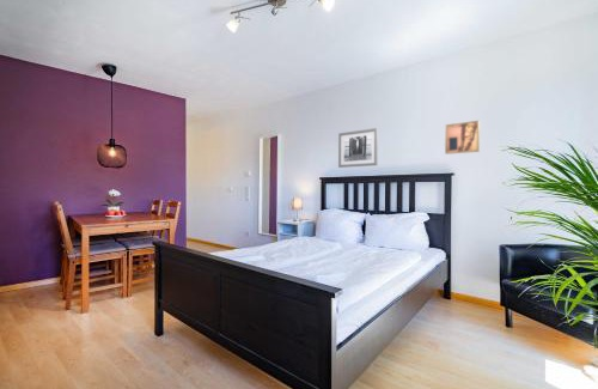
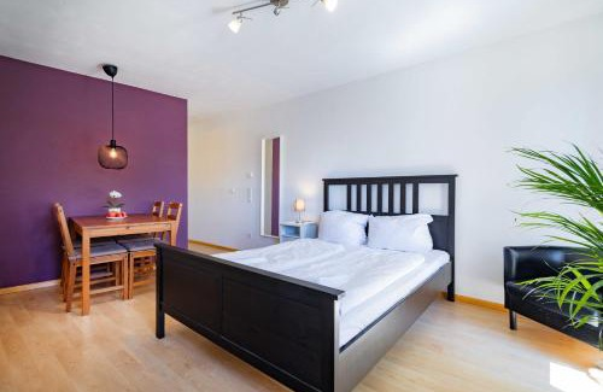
- wall art (462, 138)
- wall art (356, 148)
